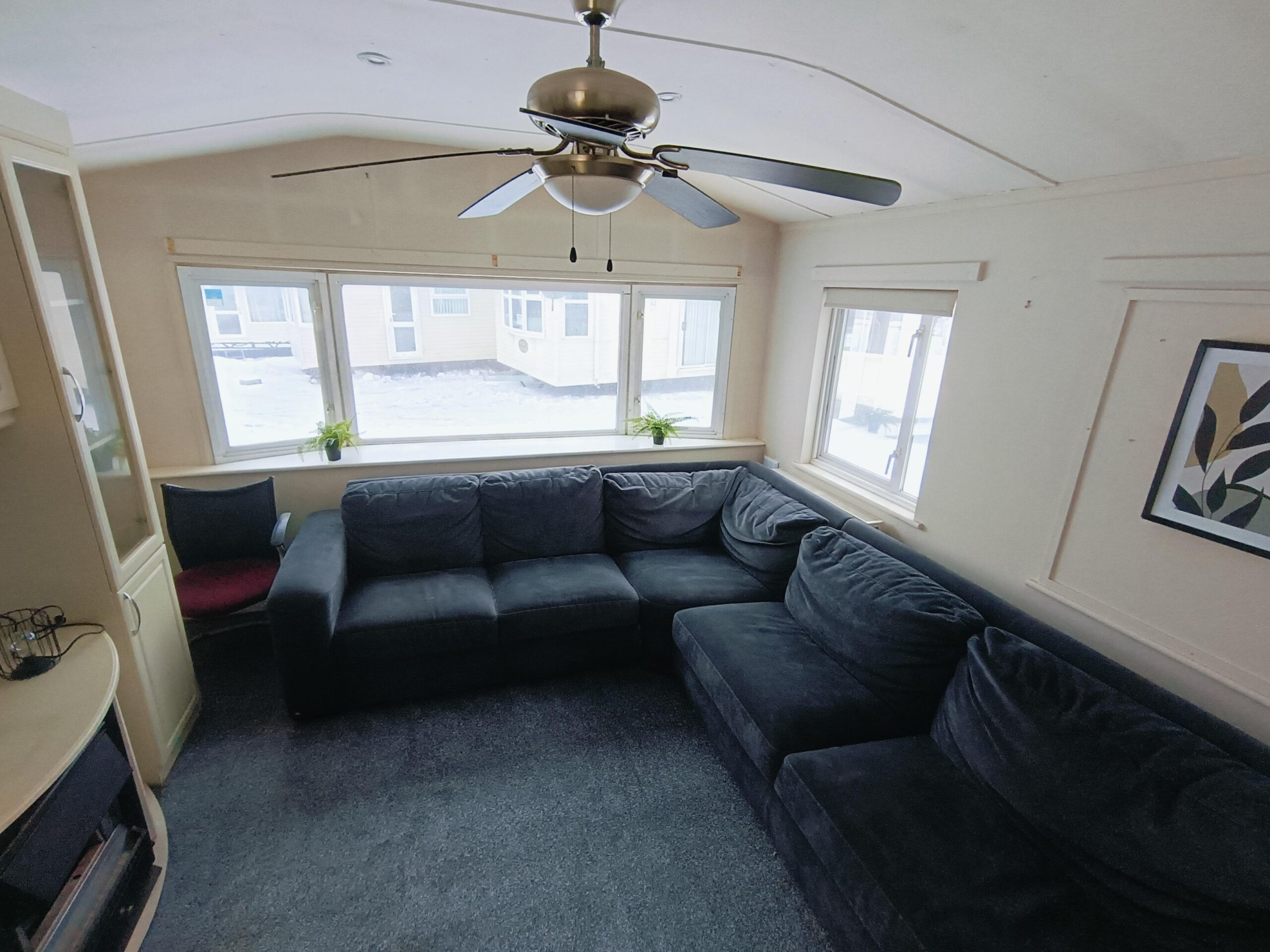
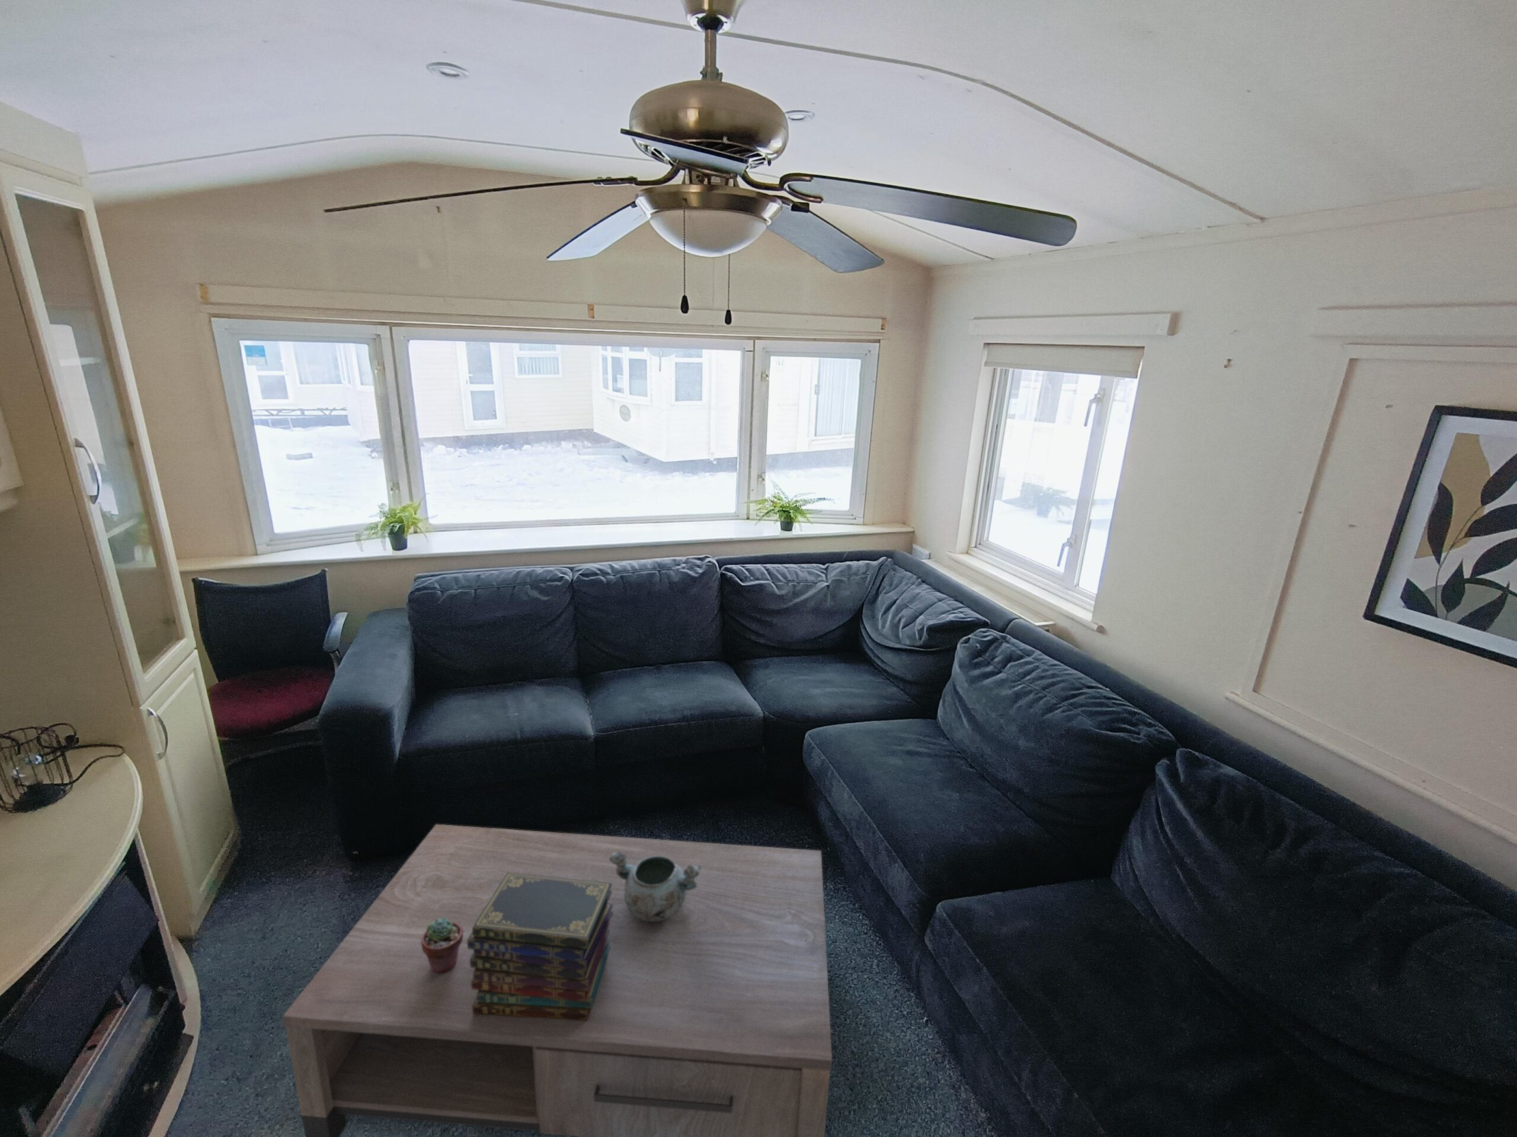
+ book stack (545, 944)
+ decorative bowl (653, 883)
+ coffee table (601, 981)
+ potted succulent (442, 942)
